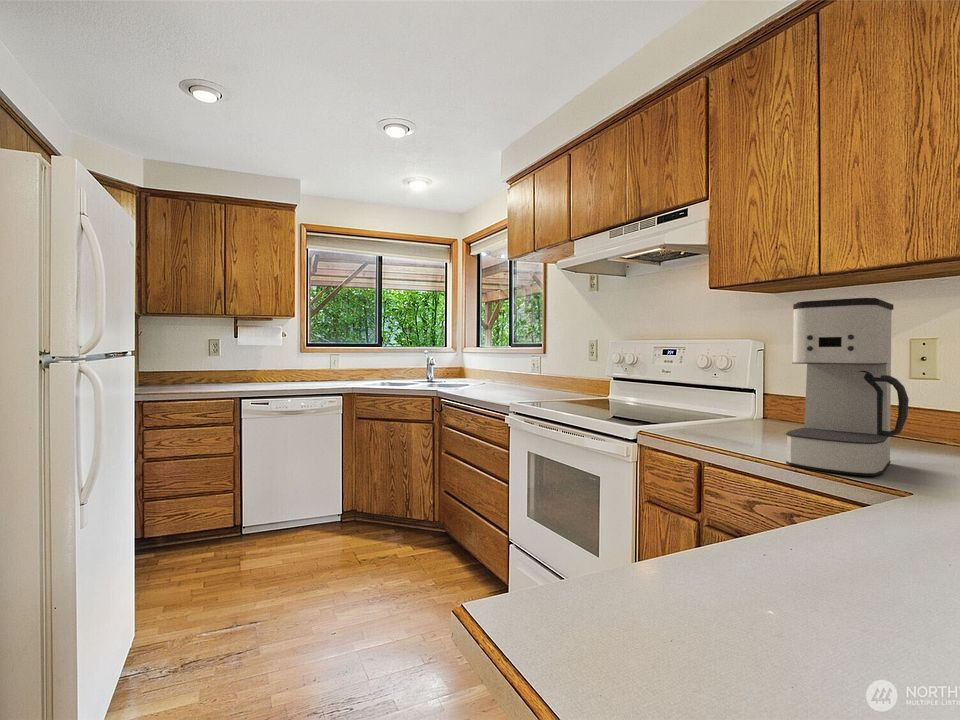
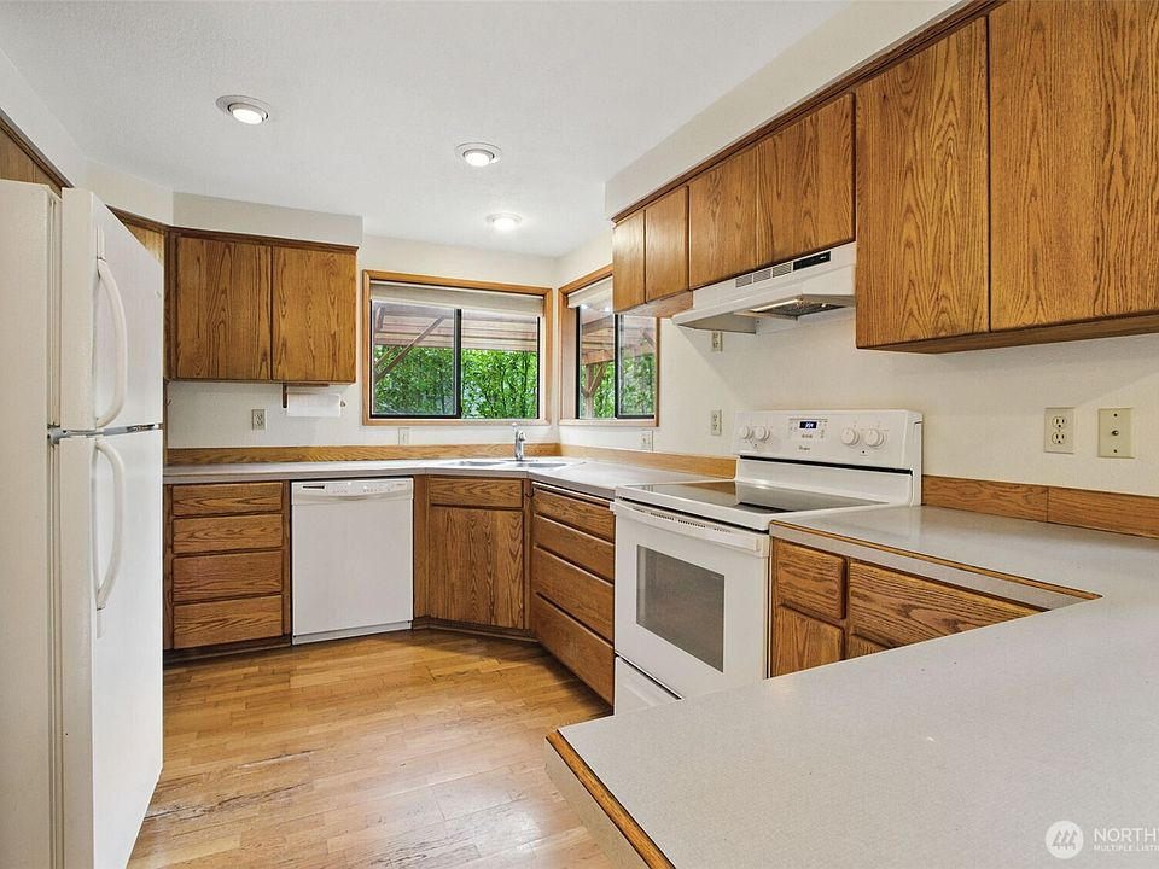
- coffee maker (847, 383)
